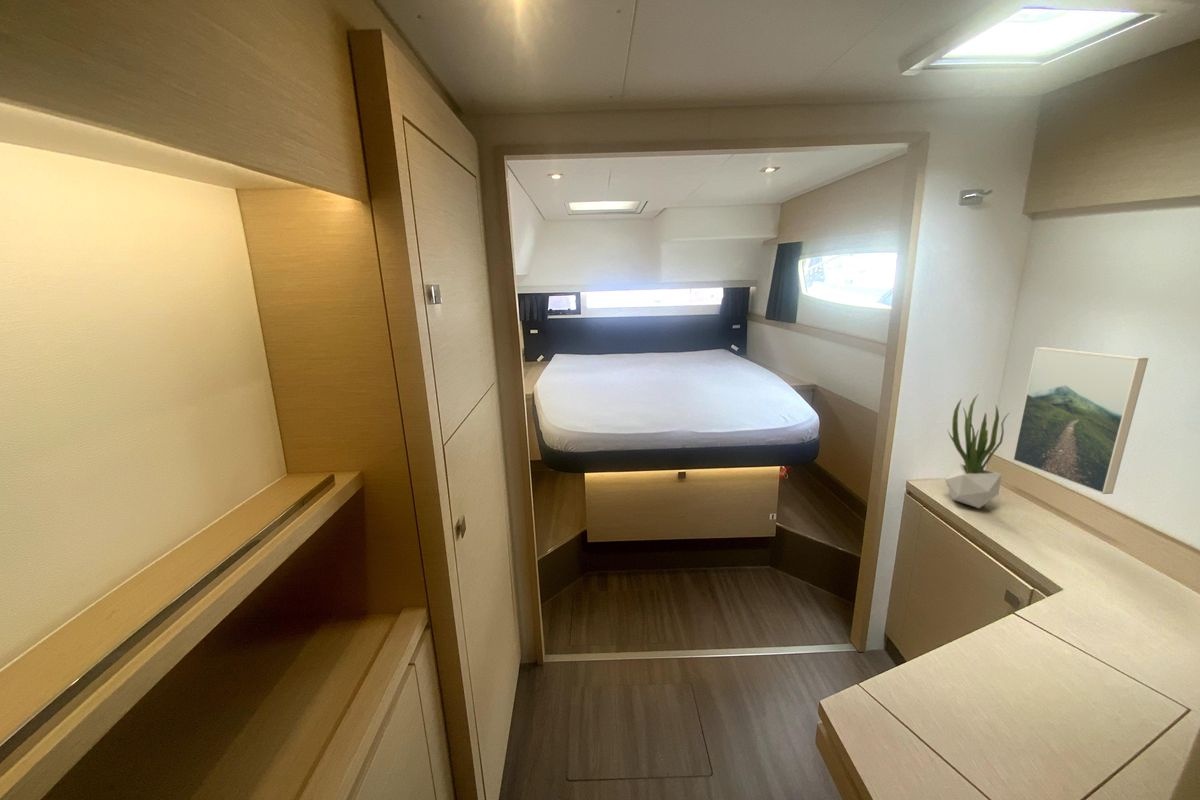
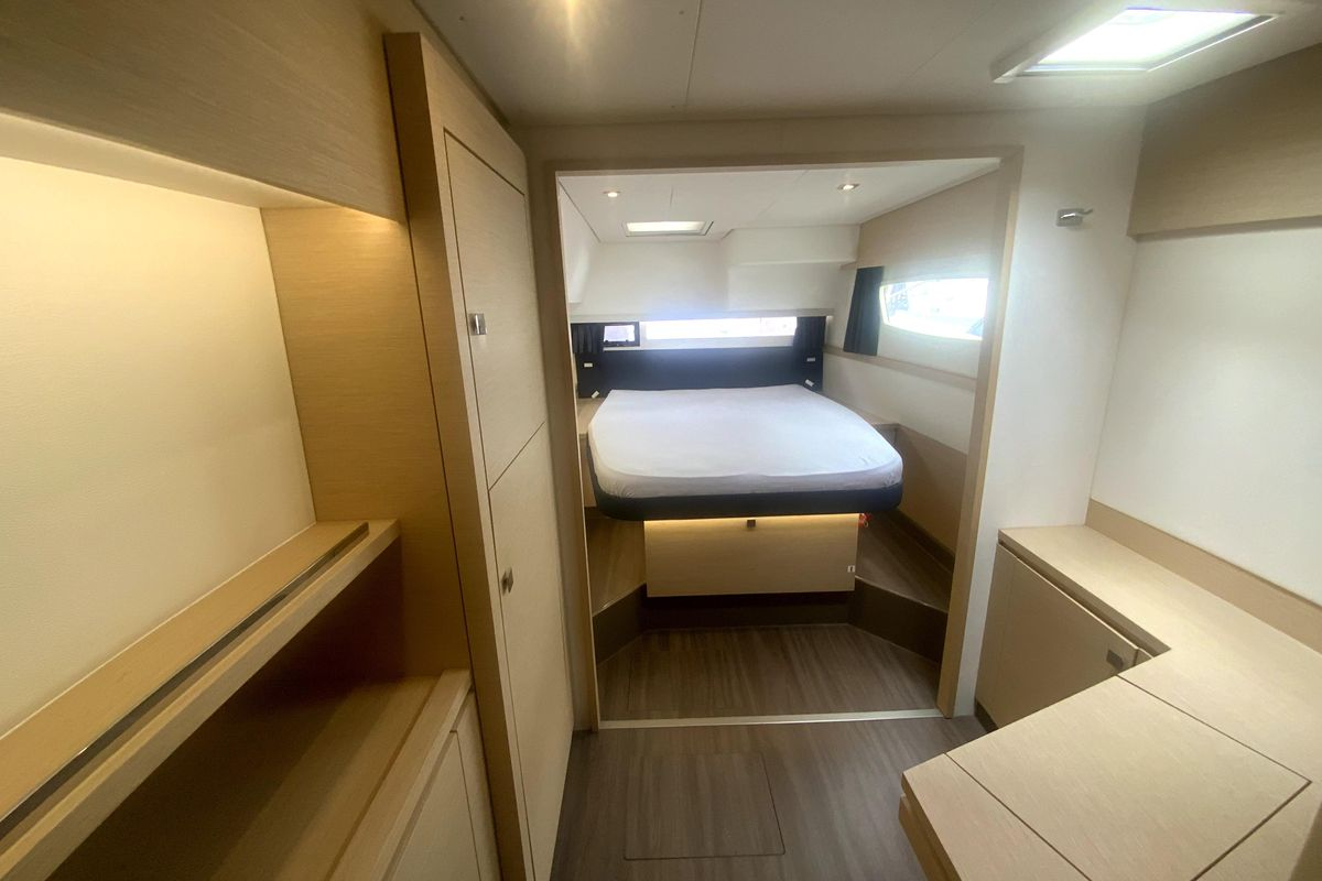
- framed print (1071, 415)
- potted plant (972, 451)
